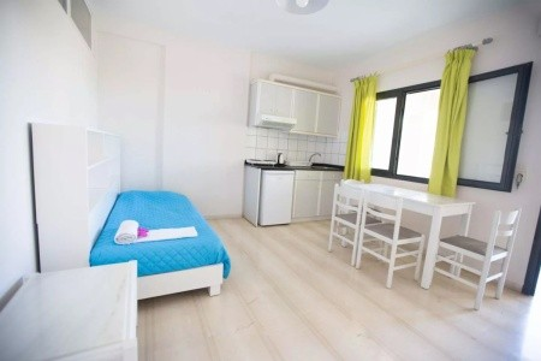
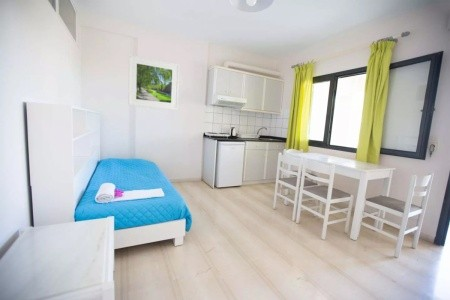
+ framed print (154, 84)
